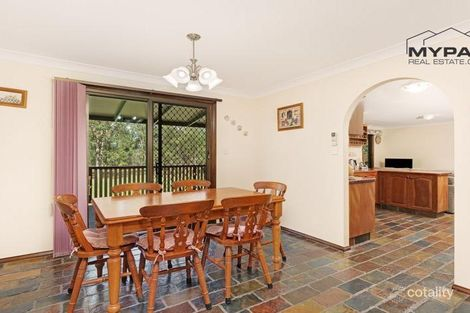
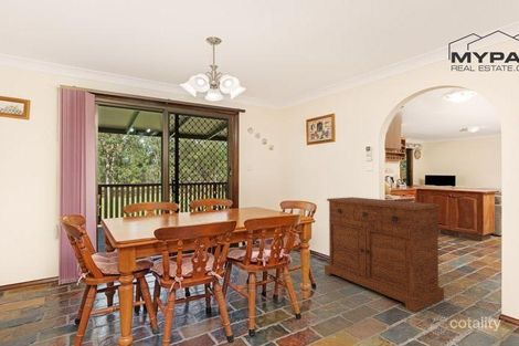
+ sideboard (377, 242)
